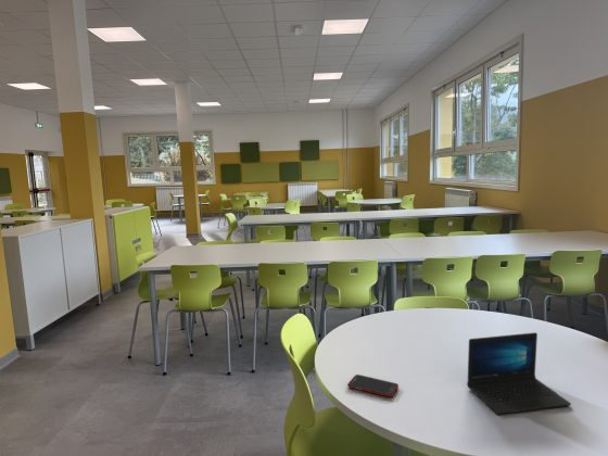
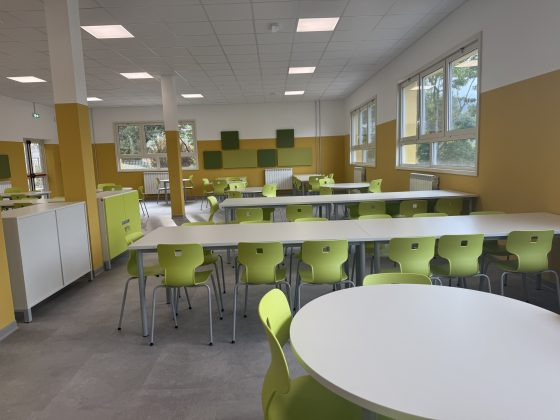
- cell phone (372, 385)
- laptop (517, 370)
